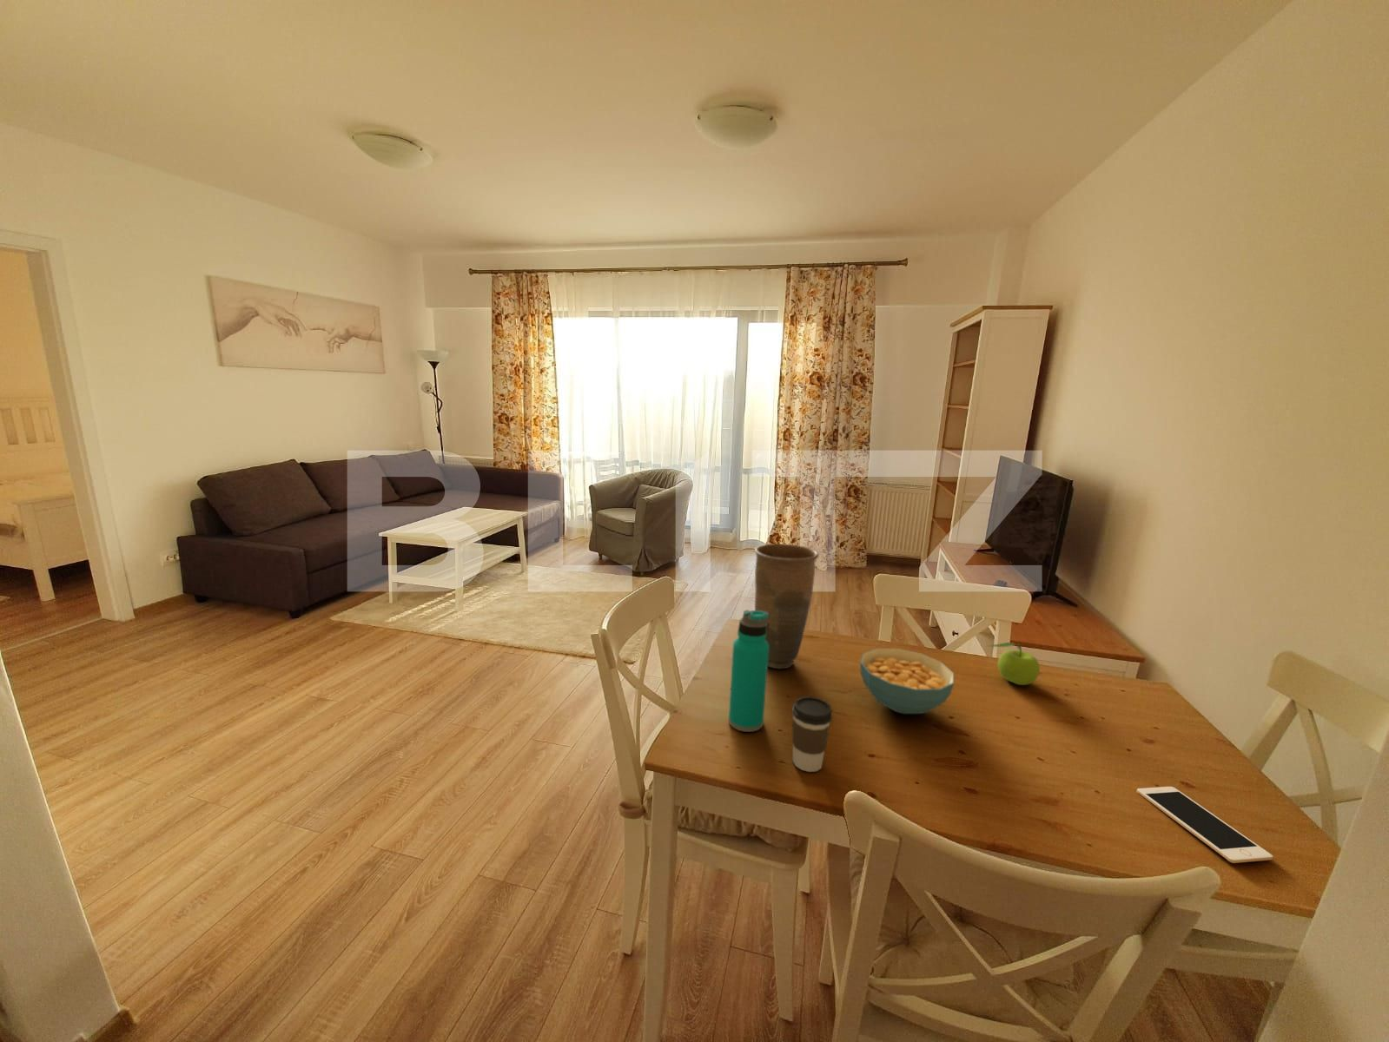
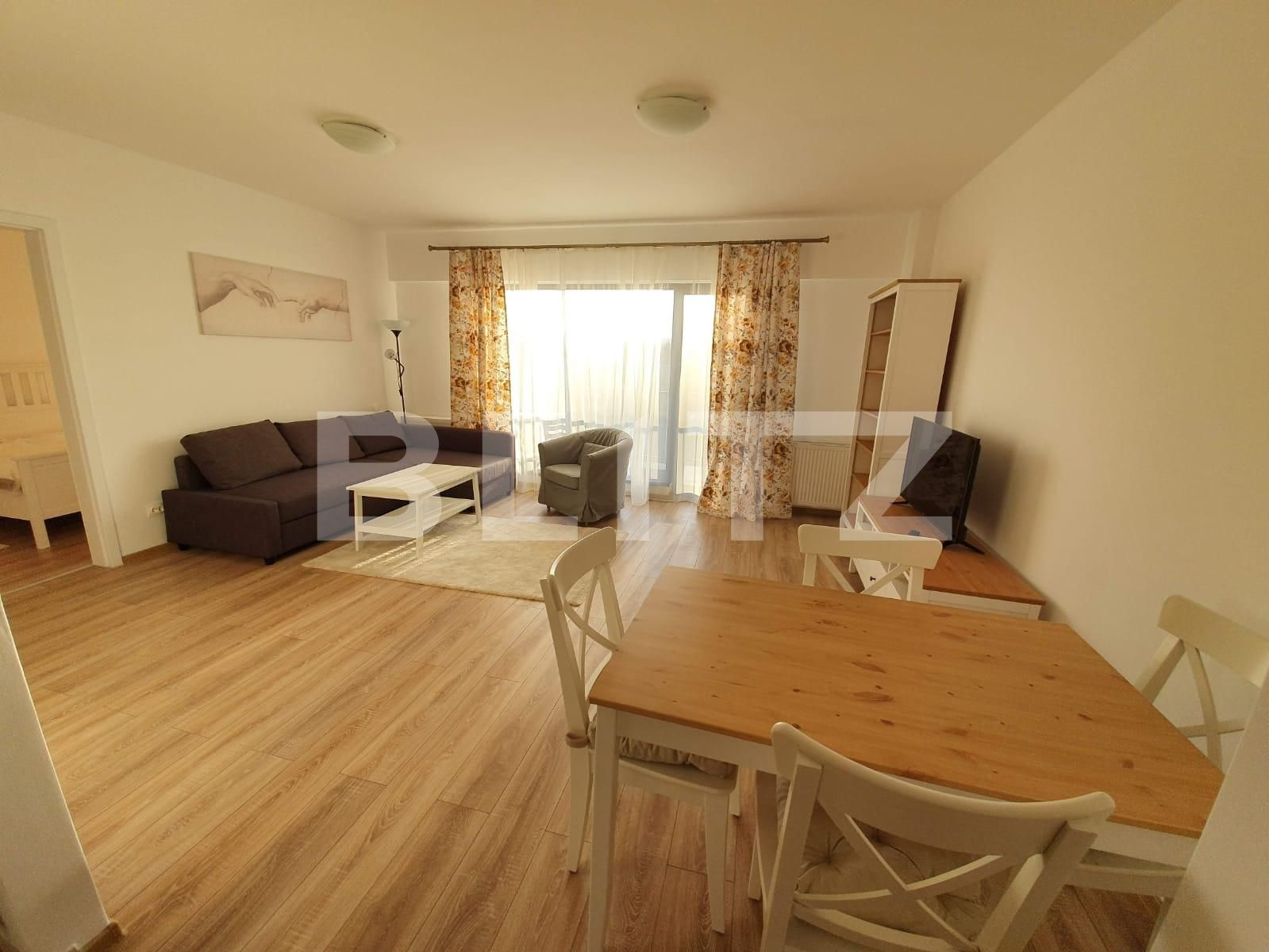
- coffee cup (810, 733)
- vase (782, 607)
- fruit (1011, 661)
- cell phone (1199, 821)
- water bottle (749, 668)
- cereal bowl (903, 687)
